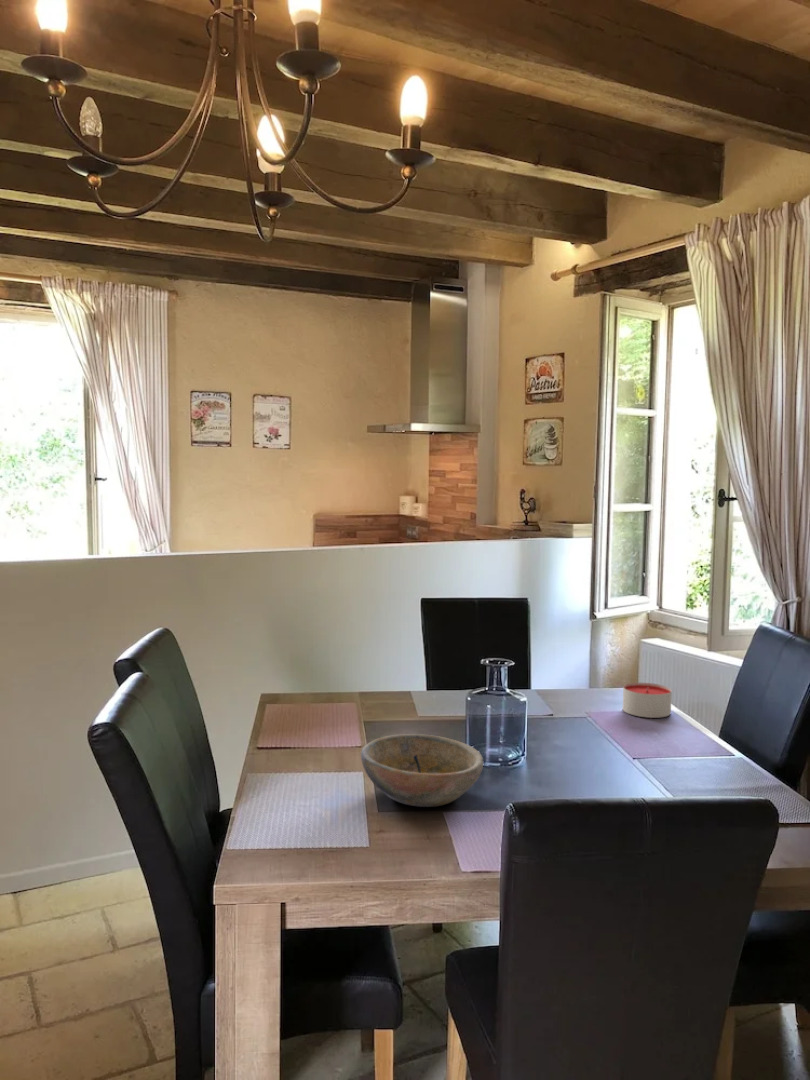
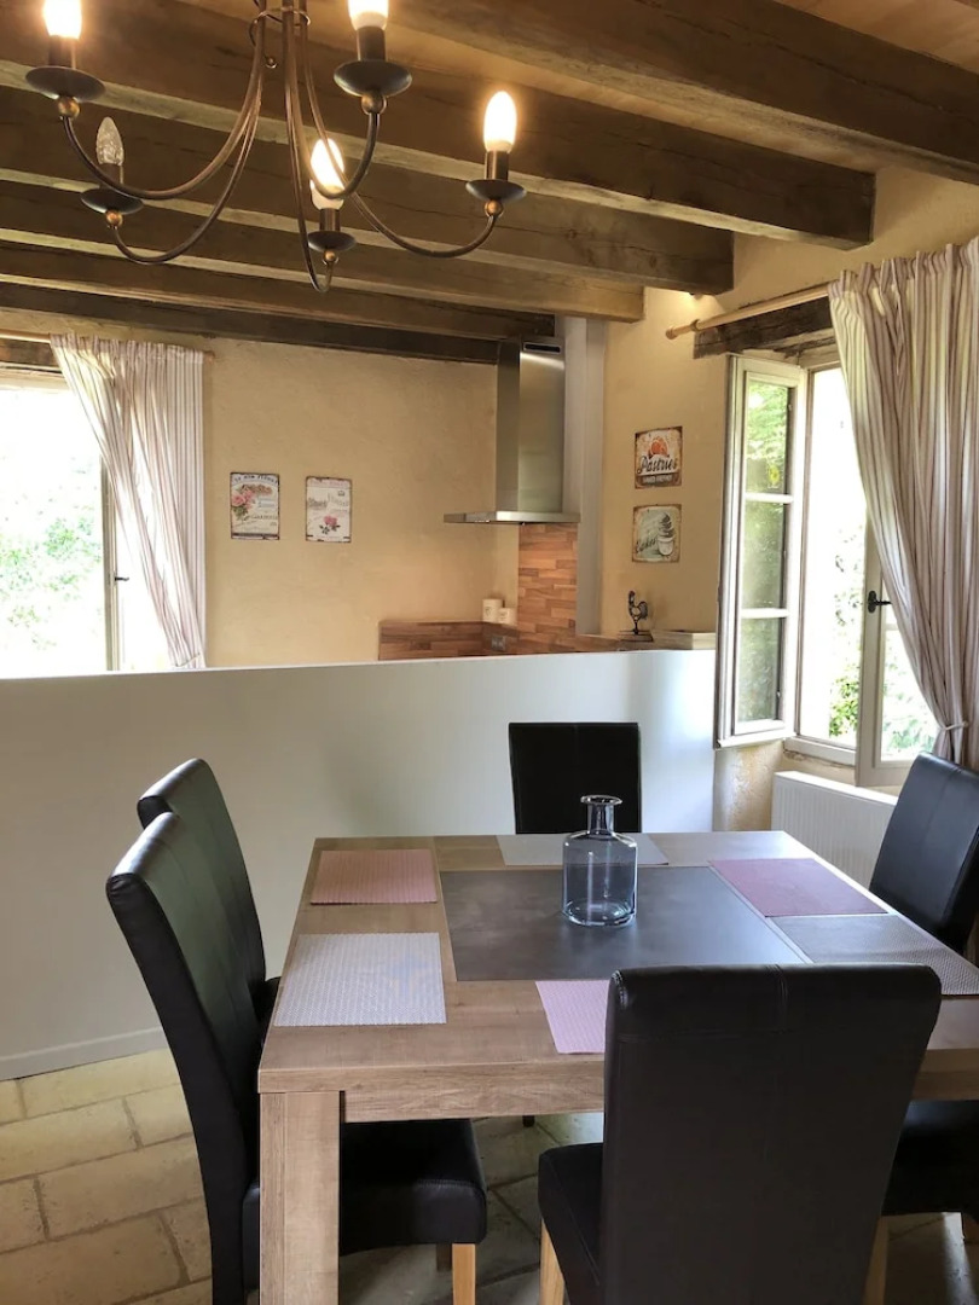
- bowl (421, 772)
- candle (646, 698)
